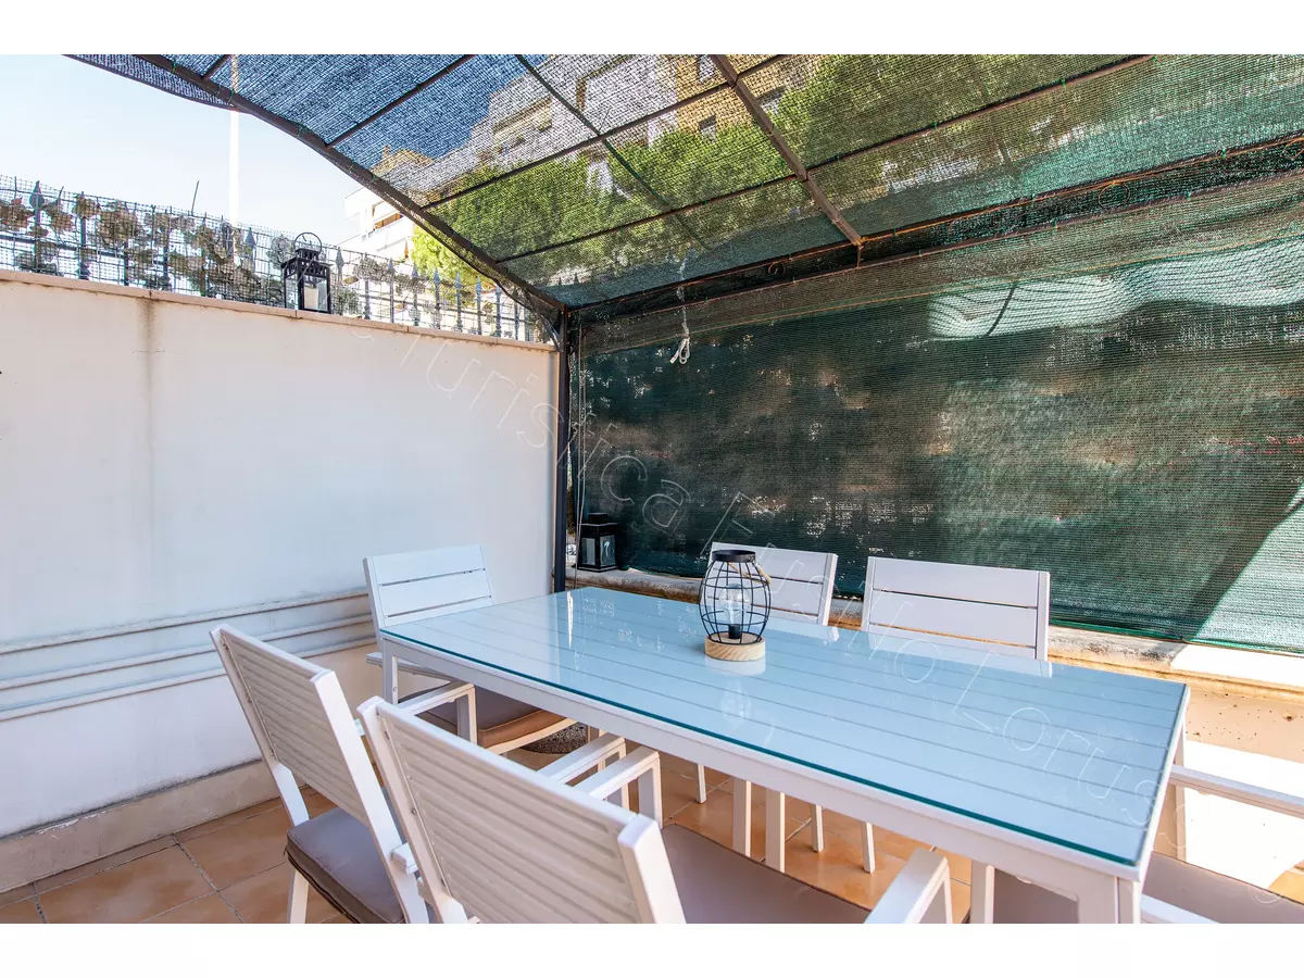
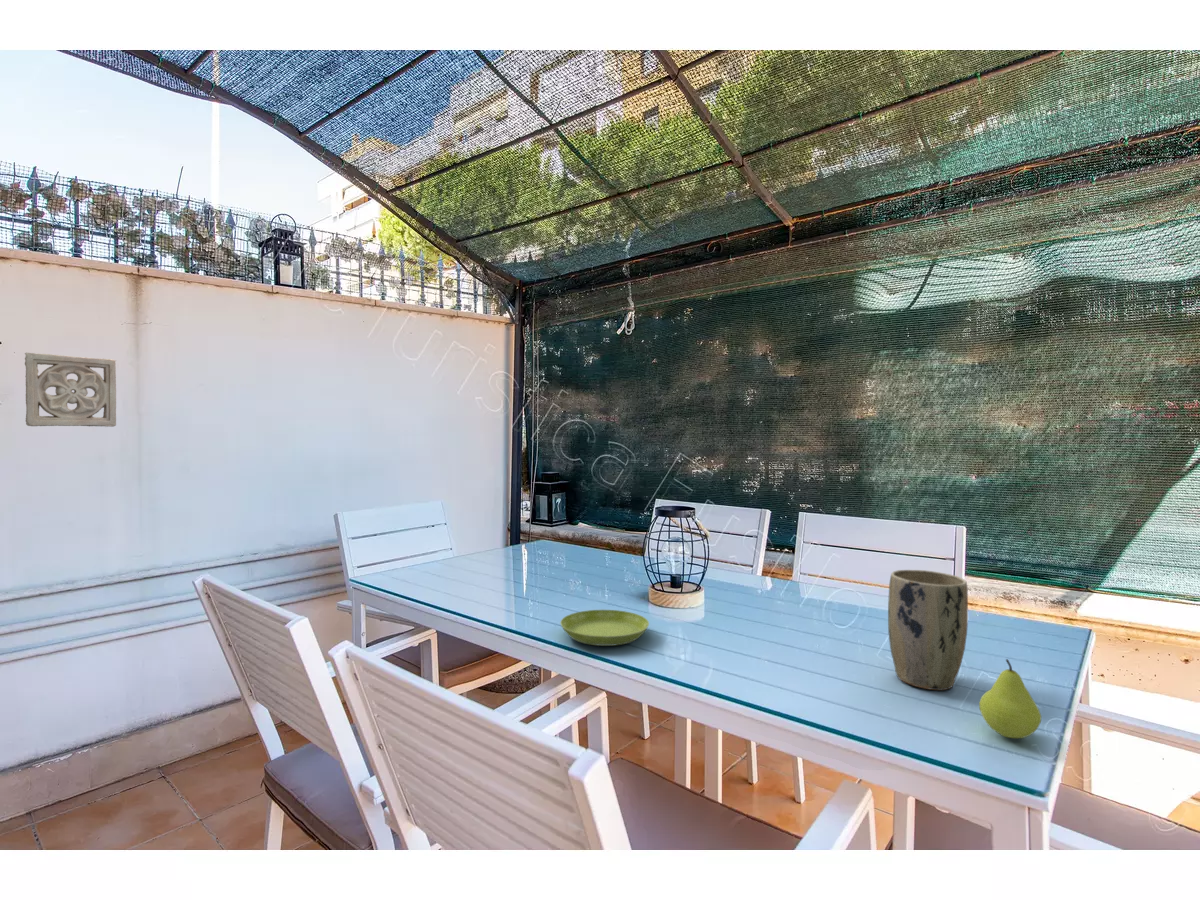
+ saucer (604, 628)
+ fruit (1009, 697)
+ wall ornament (72, 392)
+ plant pot (926, 628)
